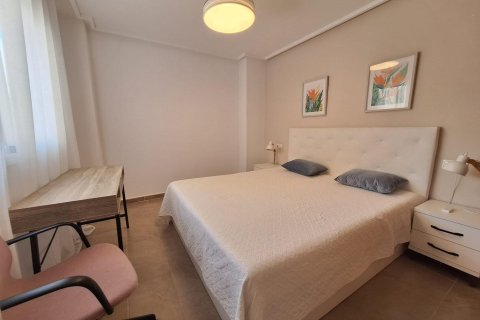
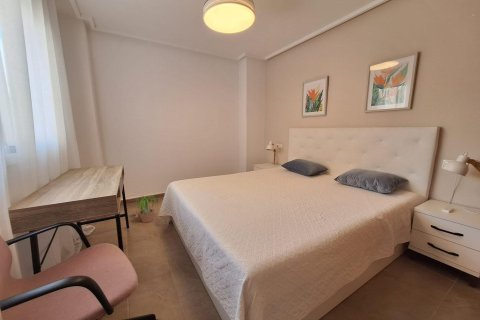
+ potted plant (146, 207)
